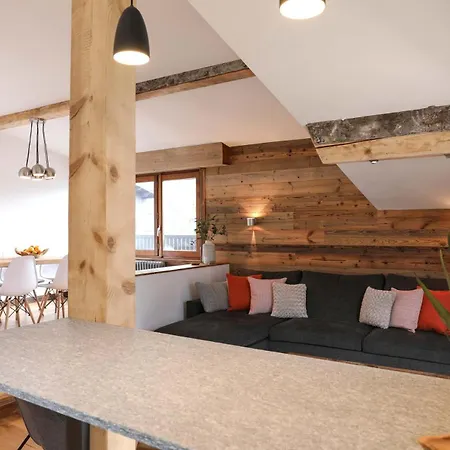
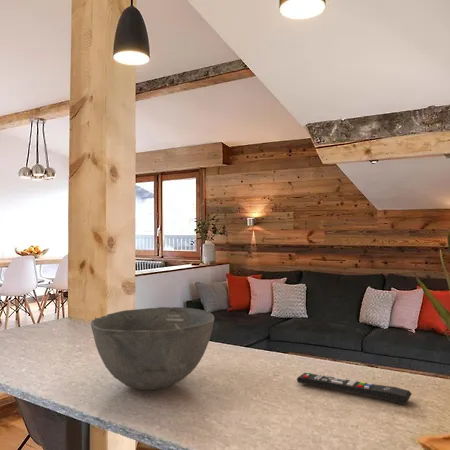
+ bowl (154, 351)
+ remote control (351, 386)
